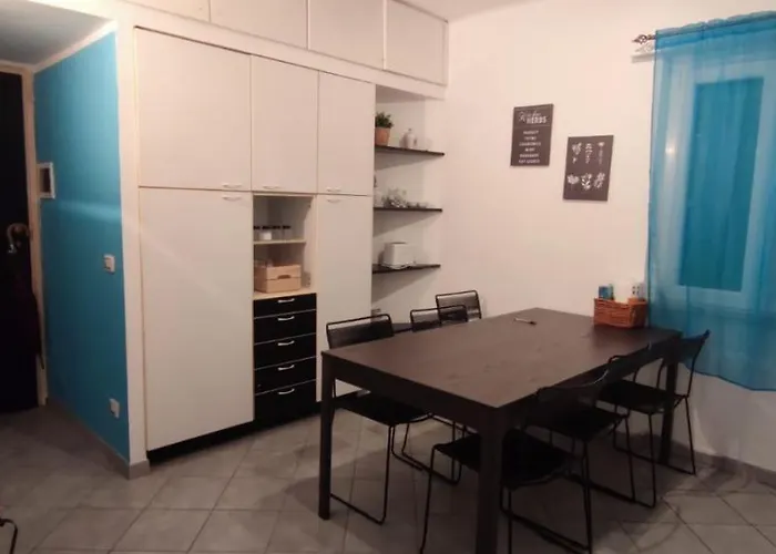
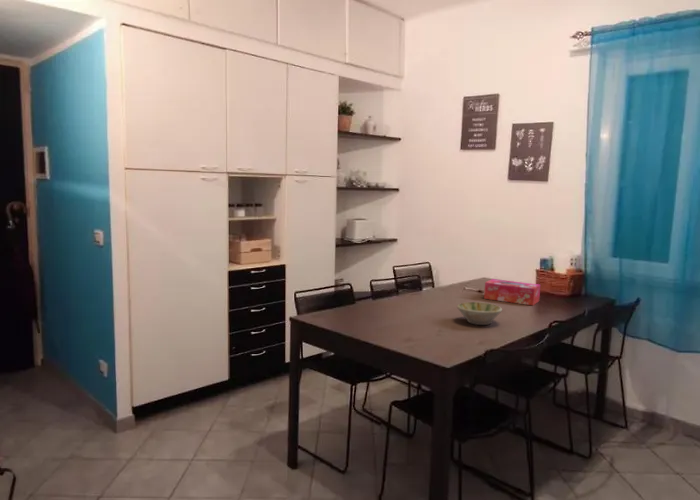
+ bowl (478, 314)
+ tissue box (512, 291)
